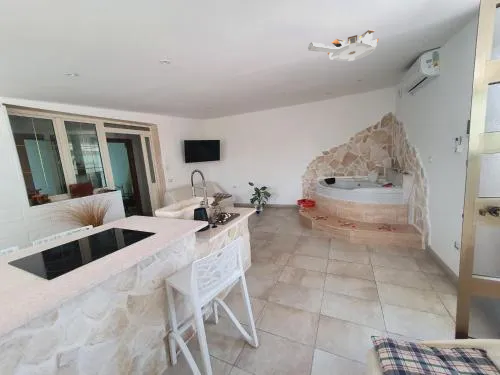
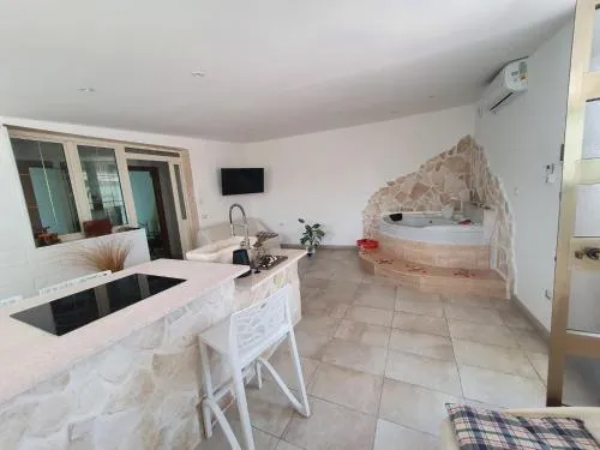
- architectural model (343, 47)
